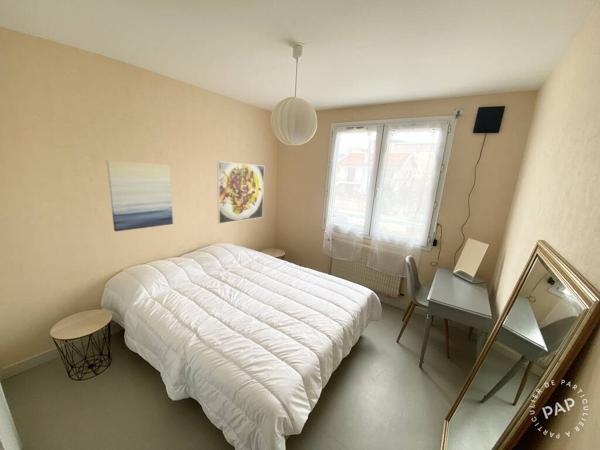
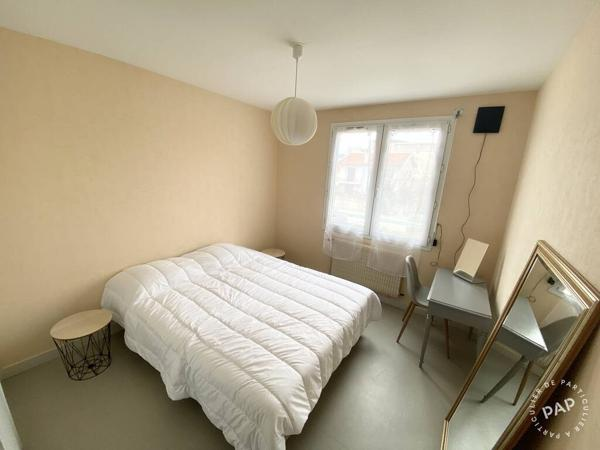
- wall art (143, 195)
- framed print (242, 192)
